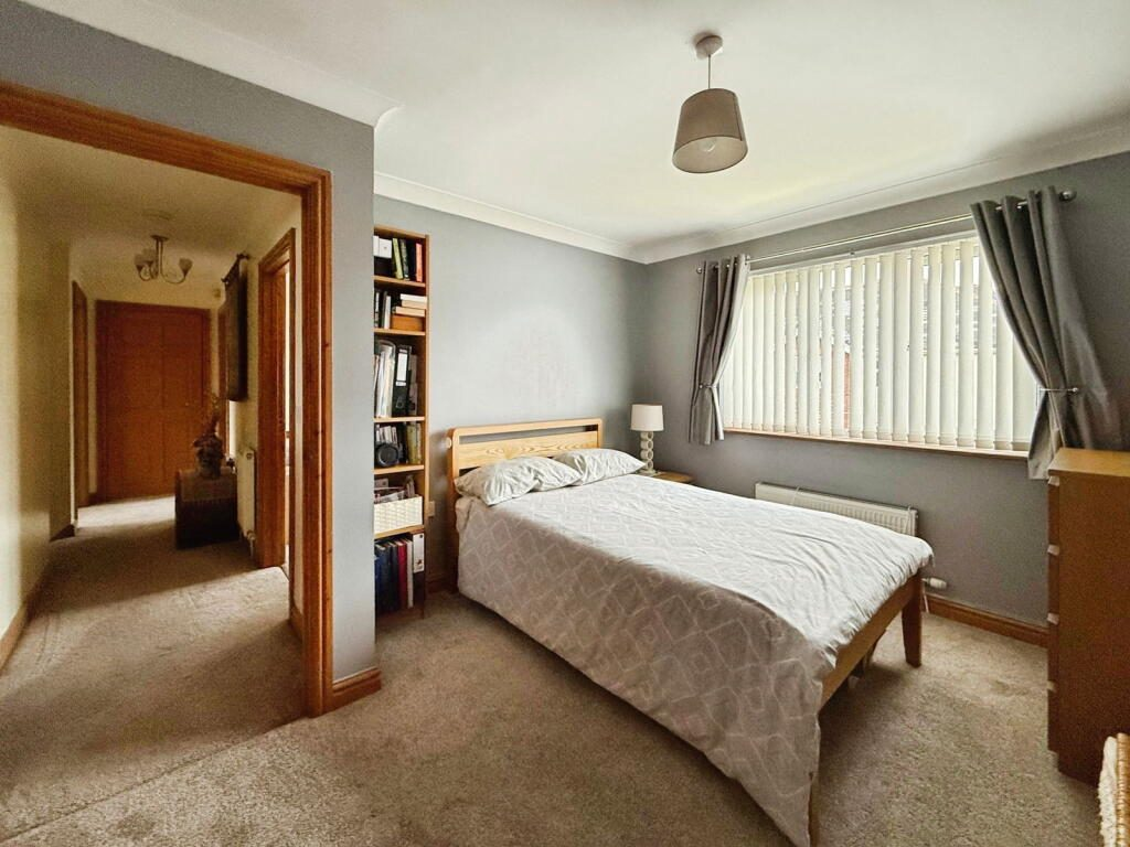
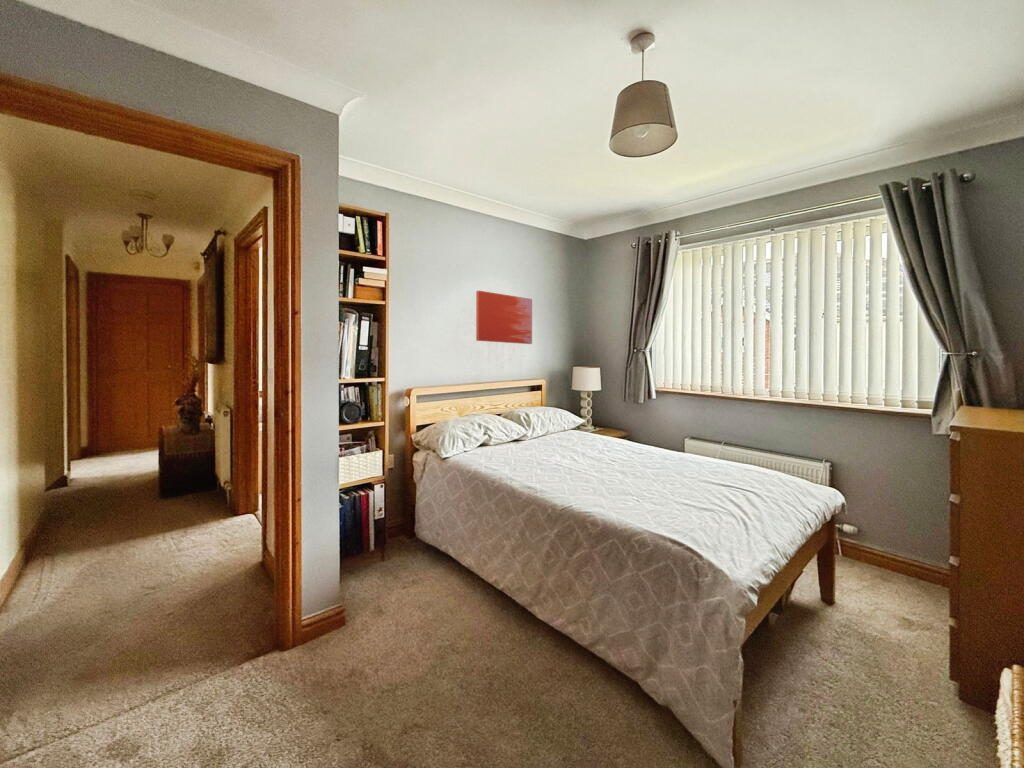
+ wall art (505, 318)
